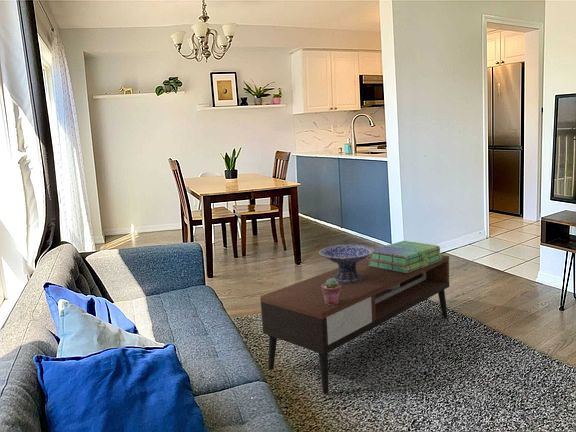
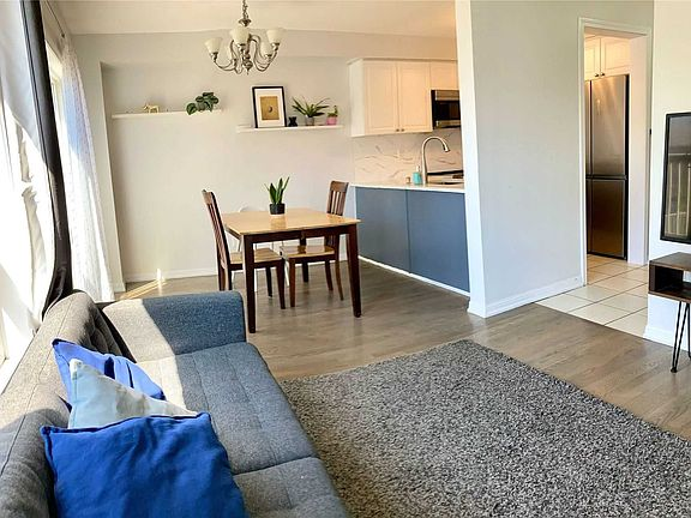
- potted succulent (331, 290)
- stack of books (405, 255)
- coffee table (365, 307)
- decorative bowl (347, 264)
